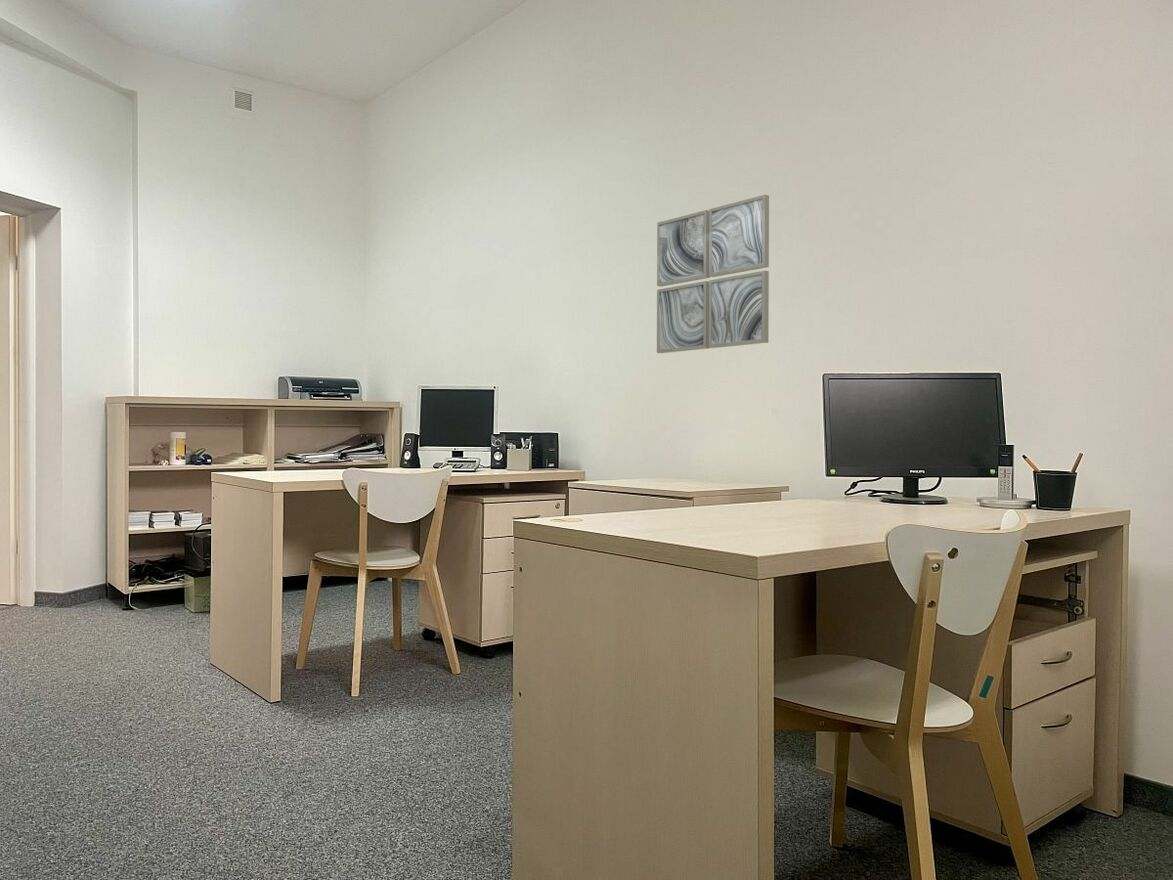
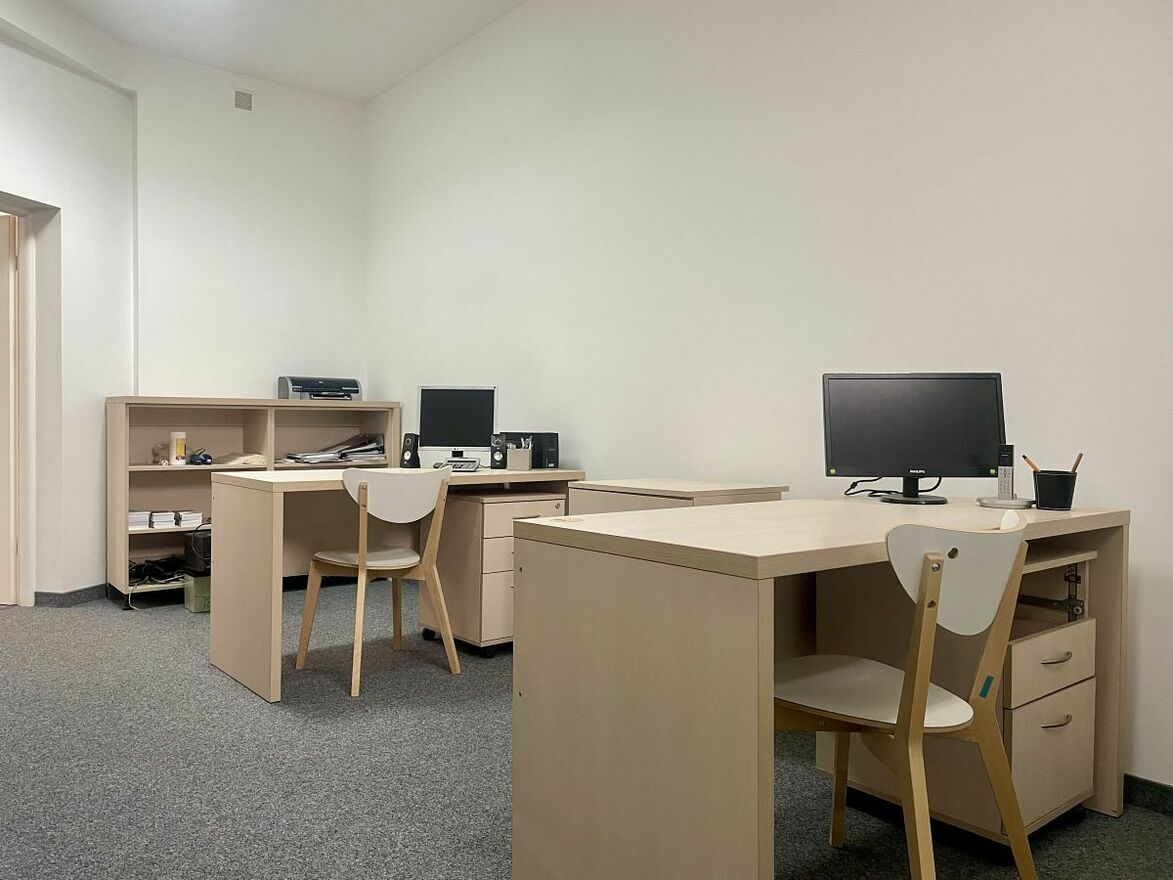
- wall art (709, 280)
